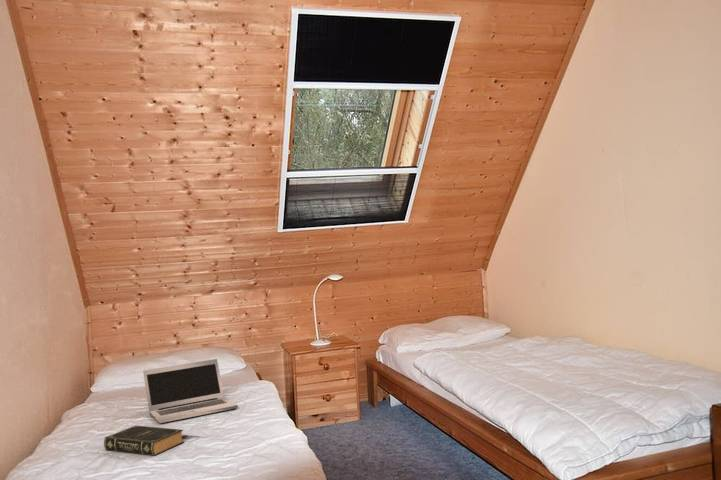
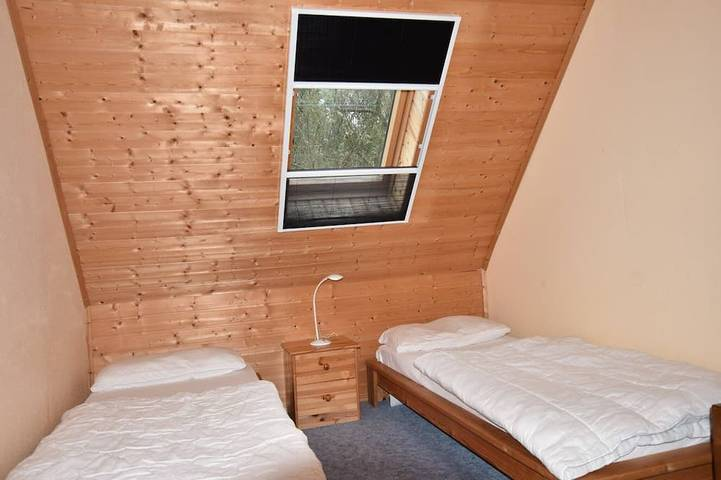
- laptop (190, 389)
- book (144, 440)
